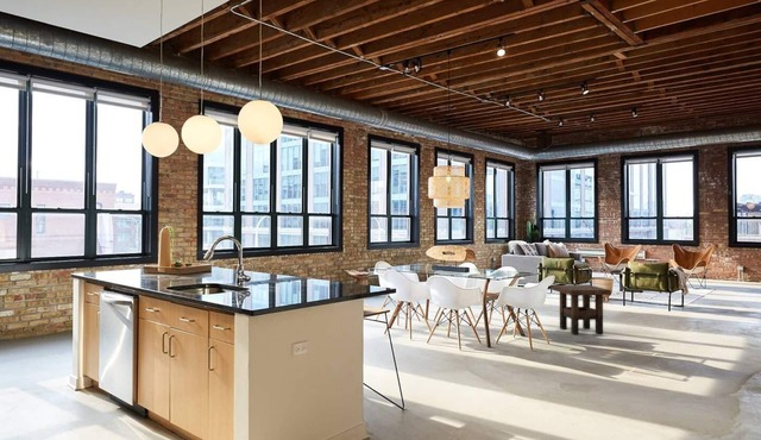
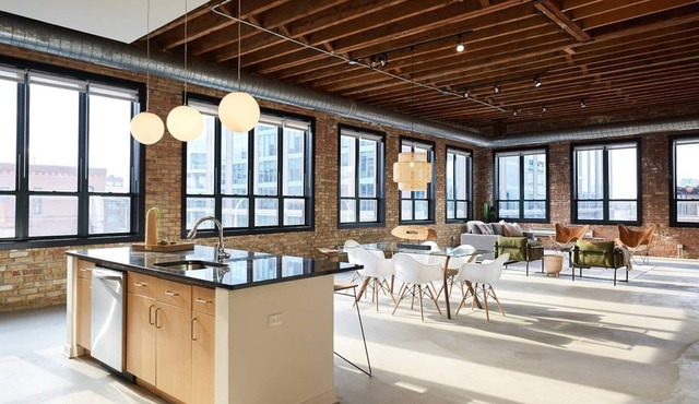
- side table (580, 309)
